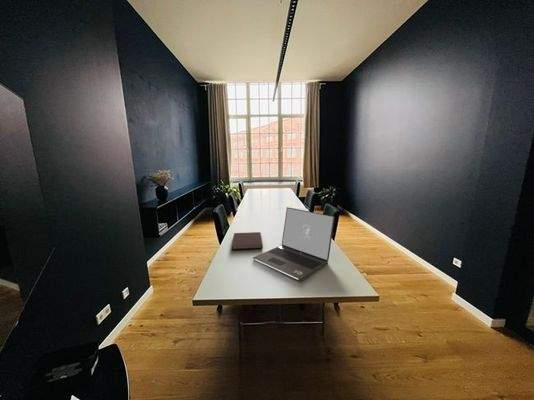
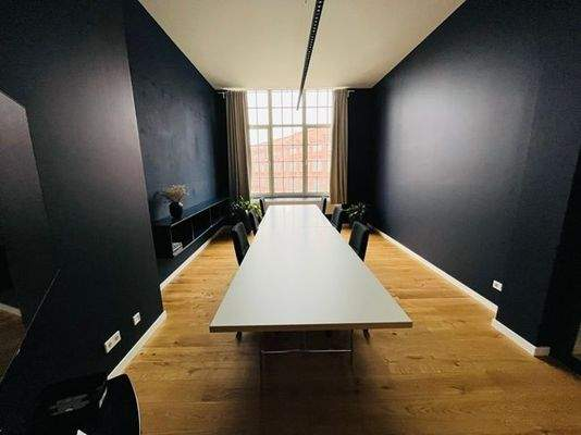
- notebook (247, 240)
- laptop (292, 238)
